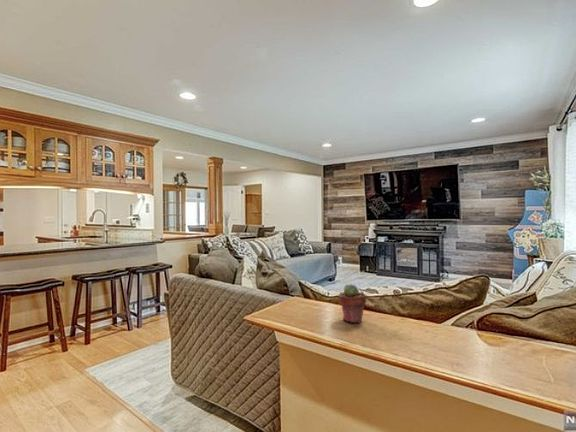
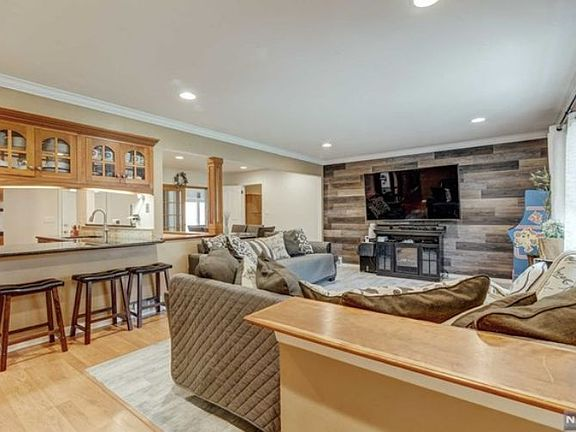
- potted succulent (352, 302)
